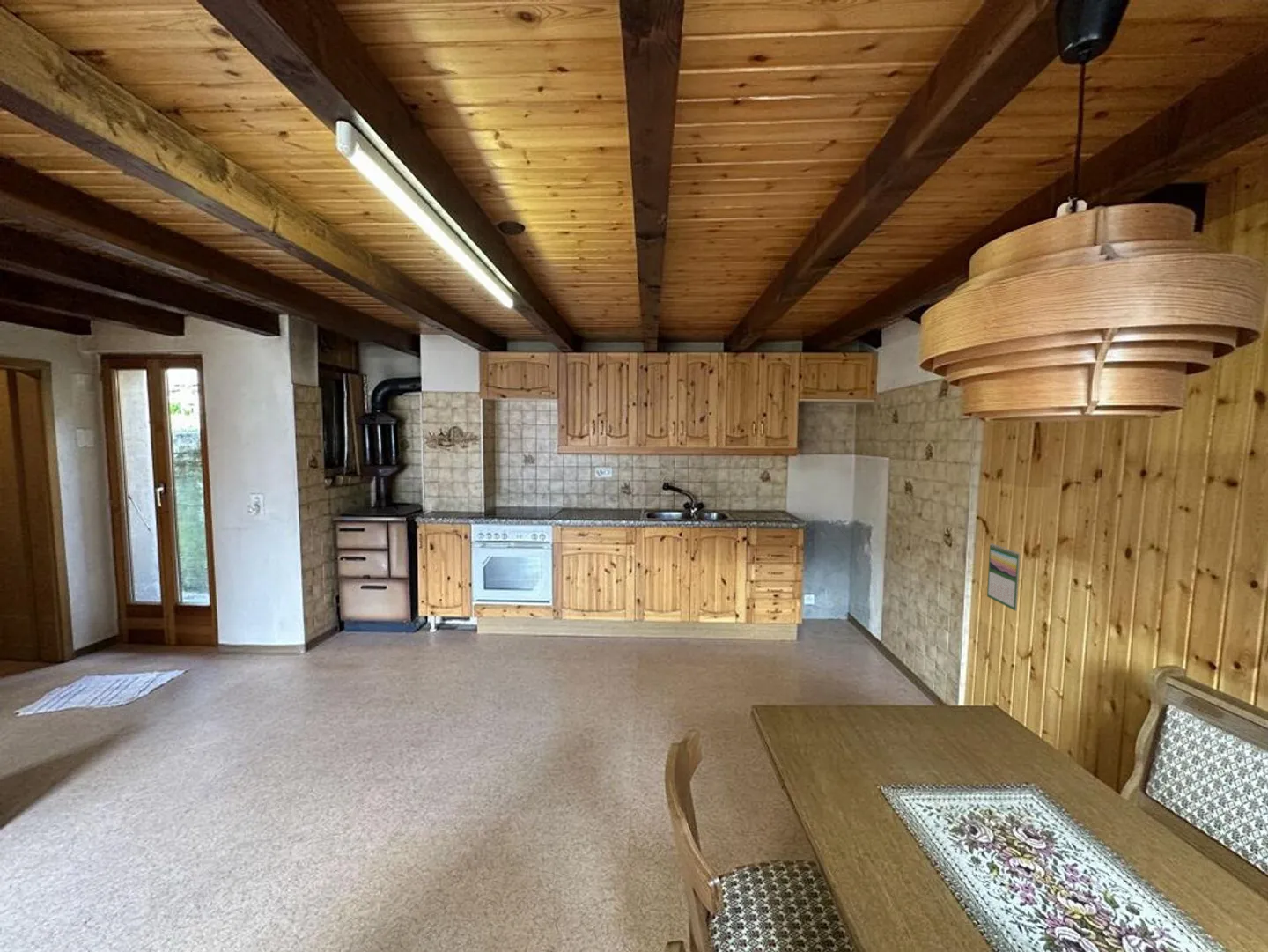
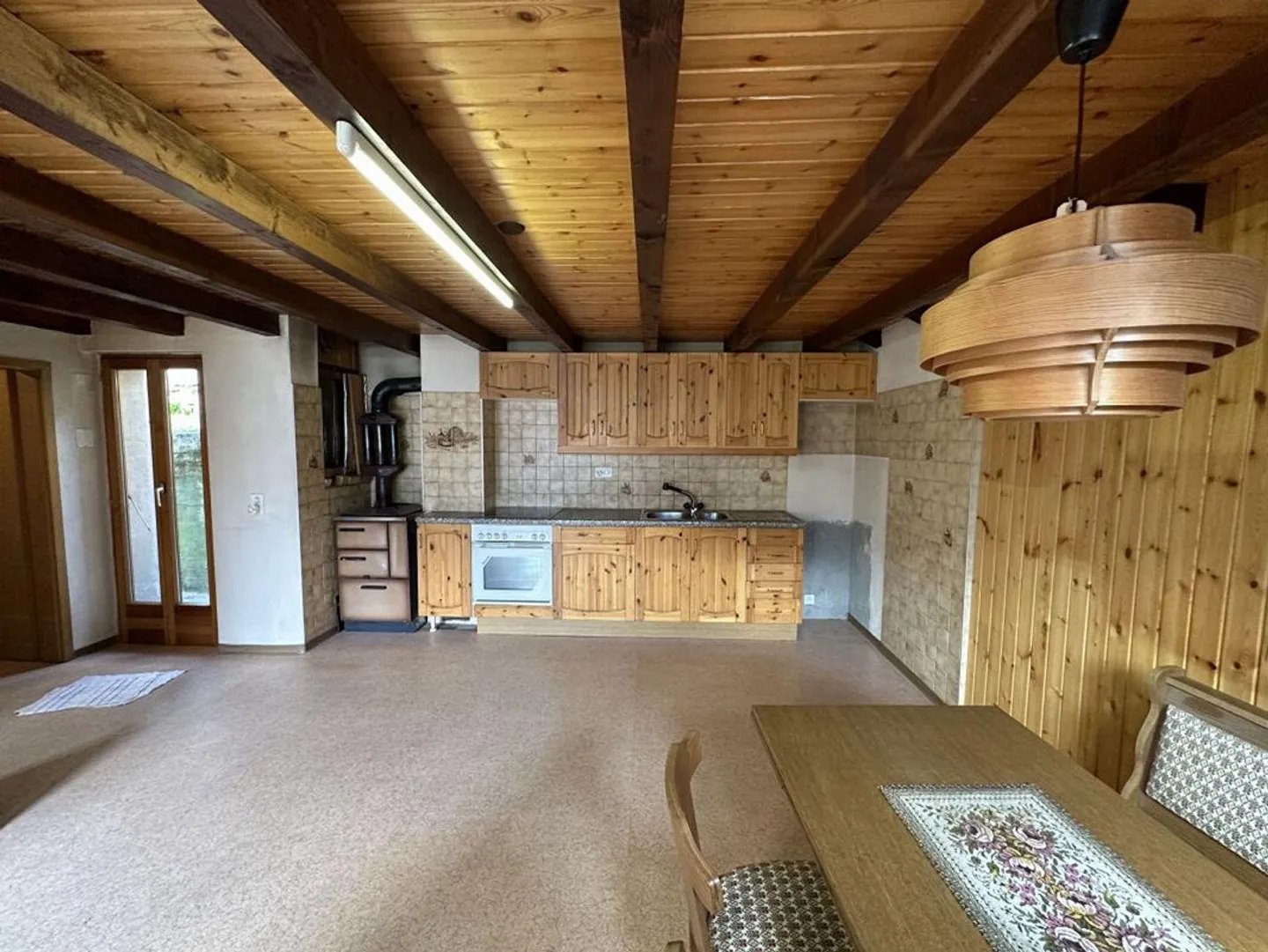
- calendar (1002, 575)
